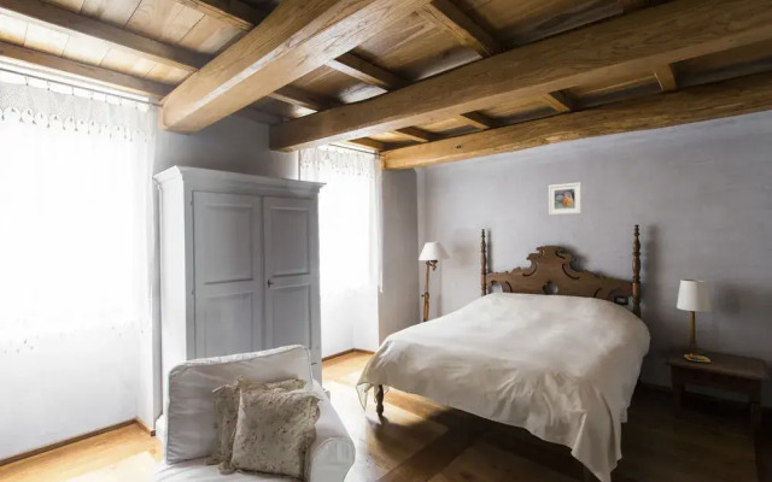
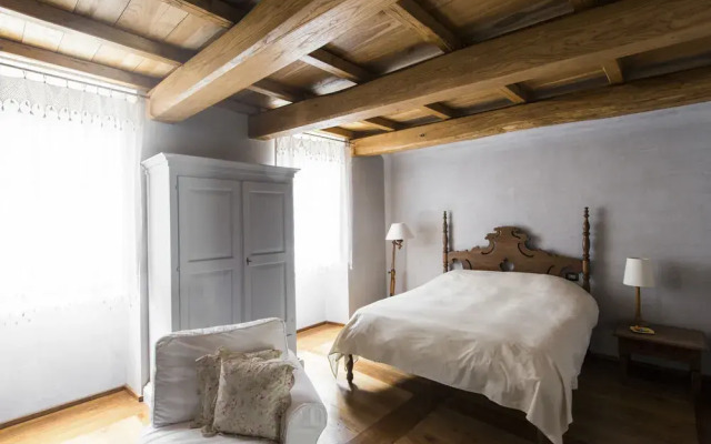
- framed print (565, 199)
